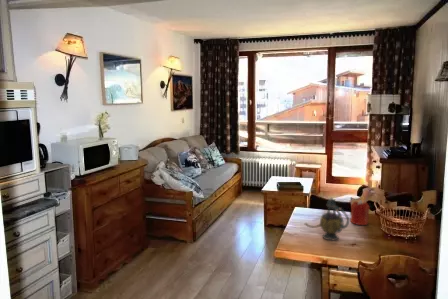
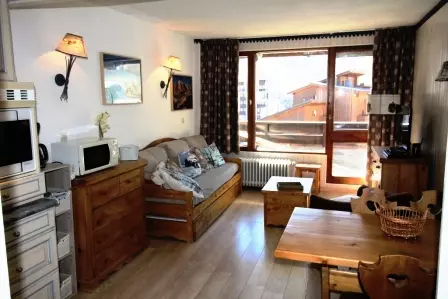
- teapot (325, 216)
- candle (359, 211)
